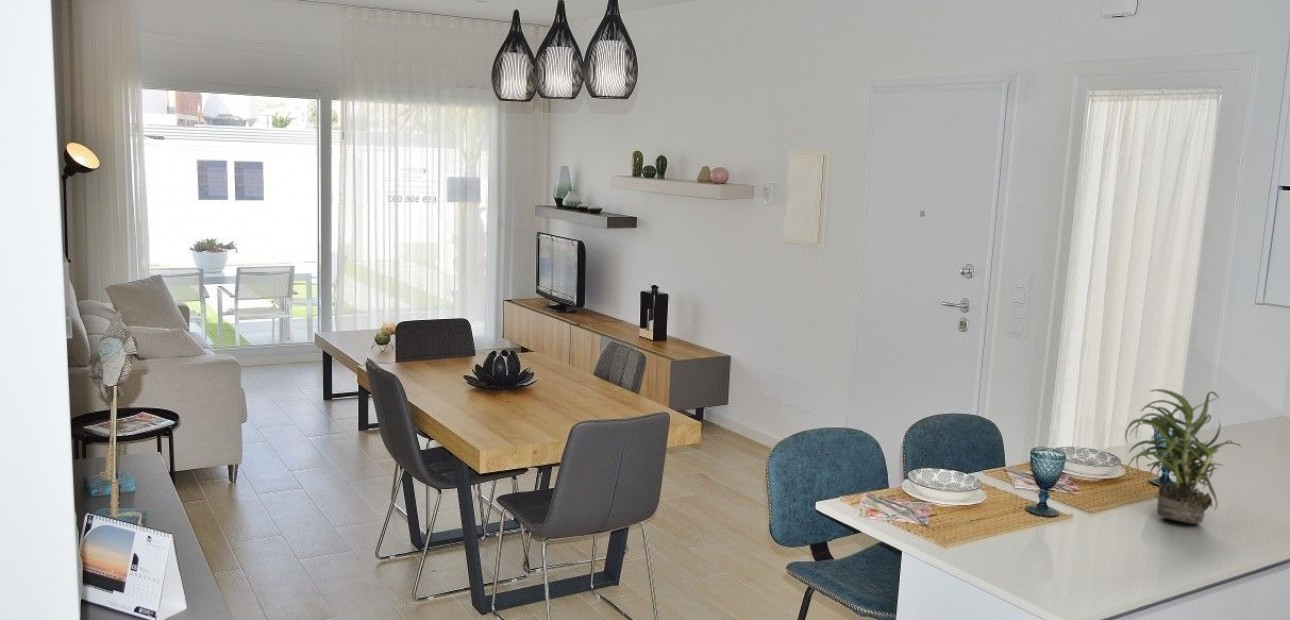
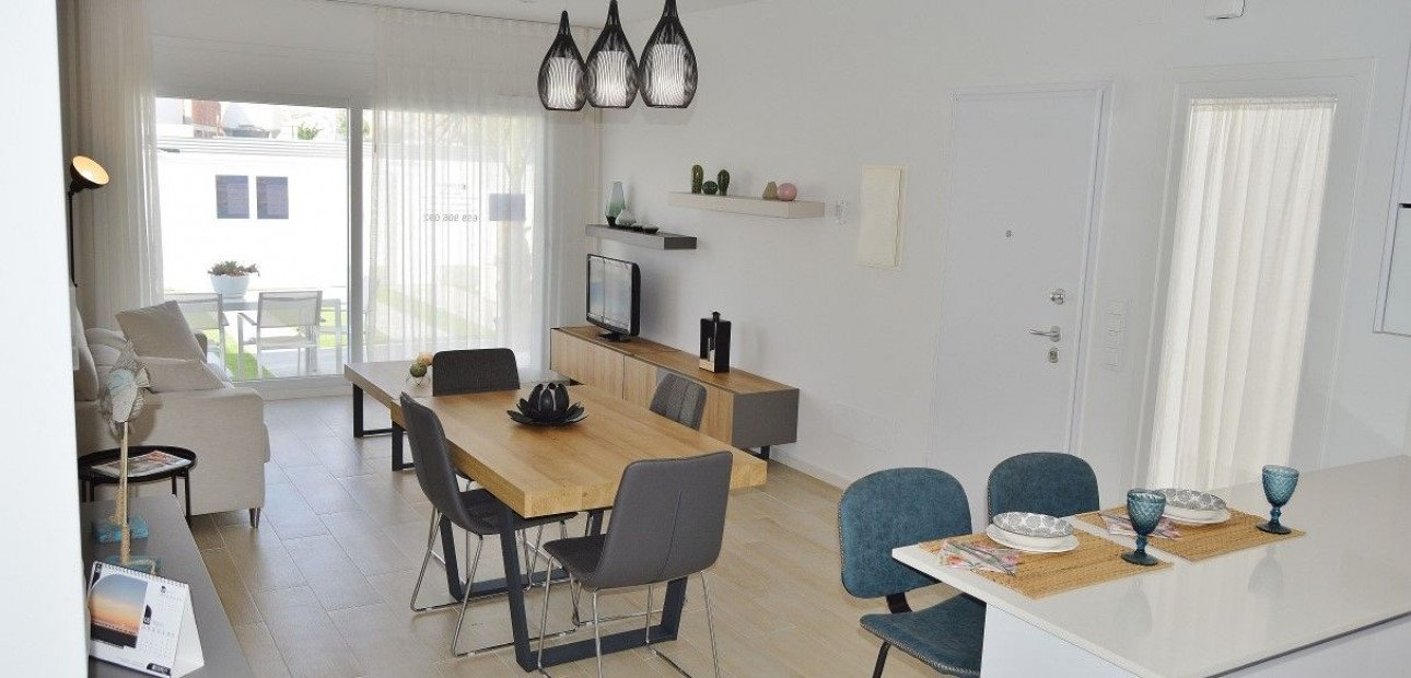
- potted plant (1175, 451)
